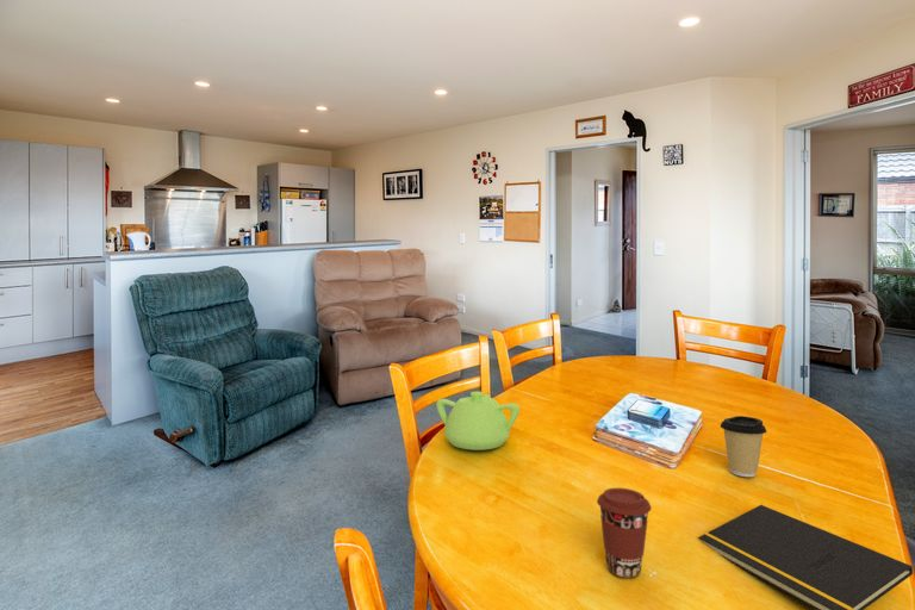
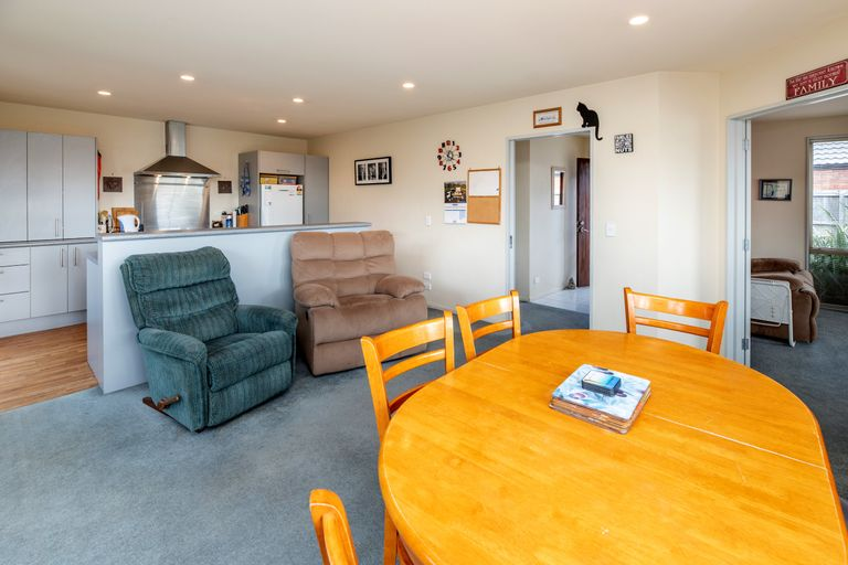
- teapot (478, 416)
- notepad (795, 554)
- coffee cup (623, 531)
- coffee cup (742, 446)
